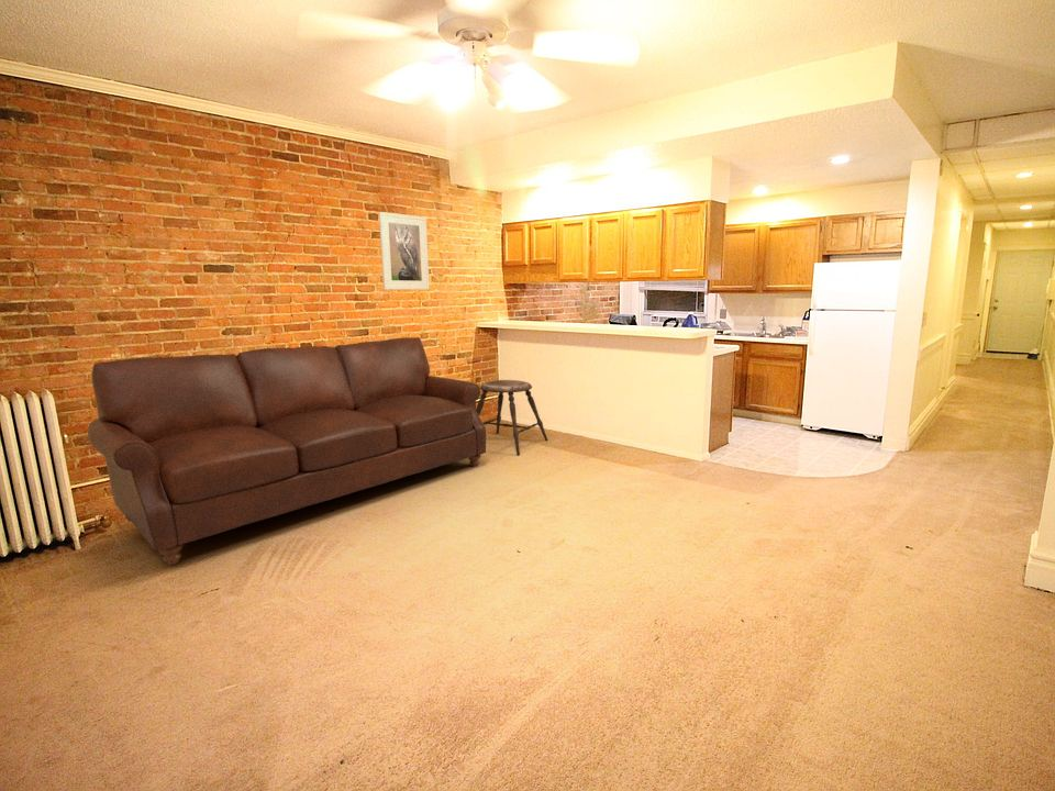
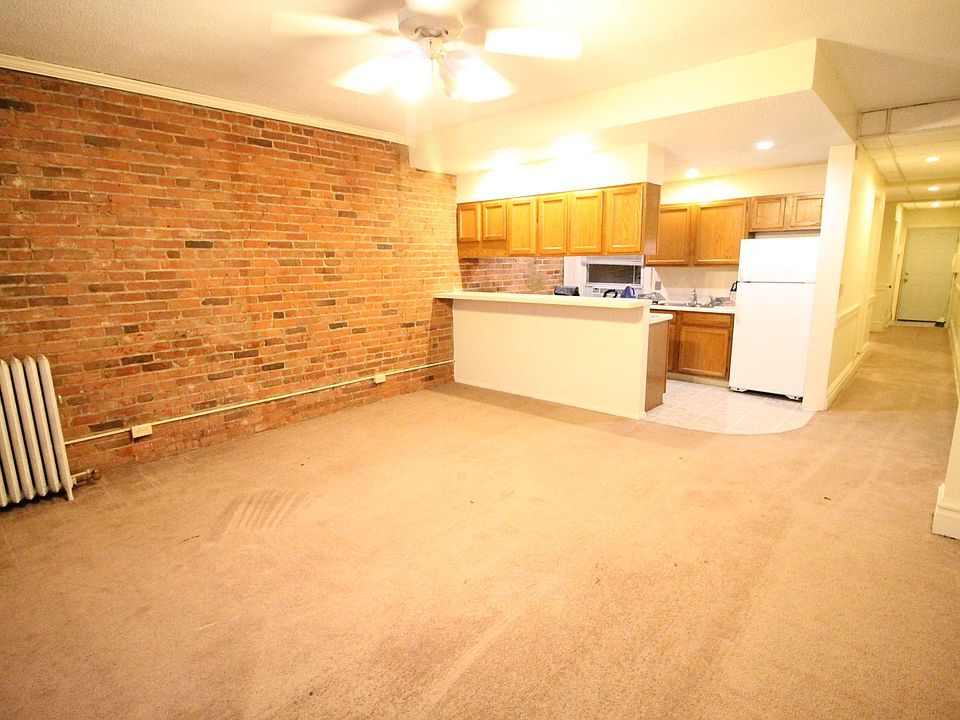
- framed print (404, 252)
- sofa (318, 421)
- stool (510, 412)
